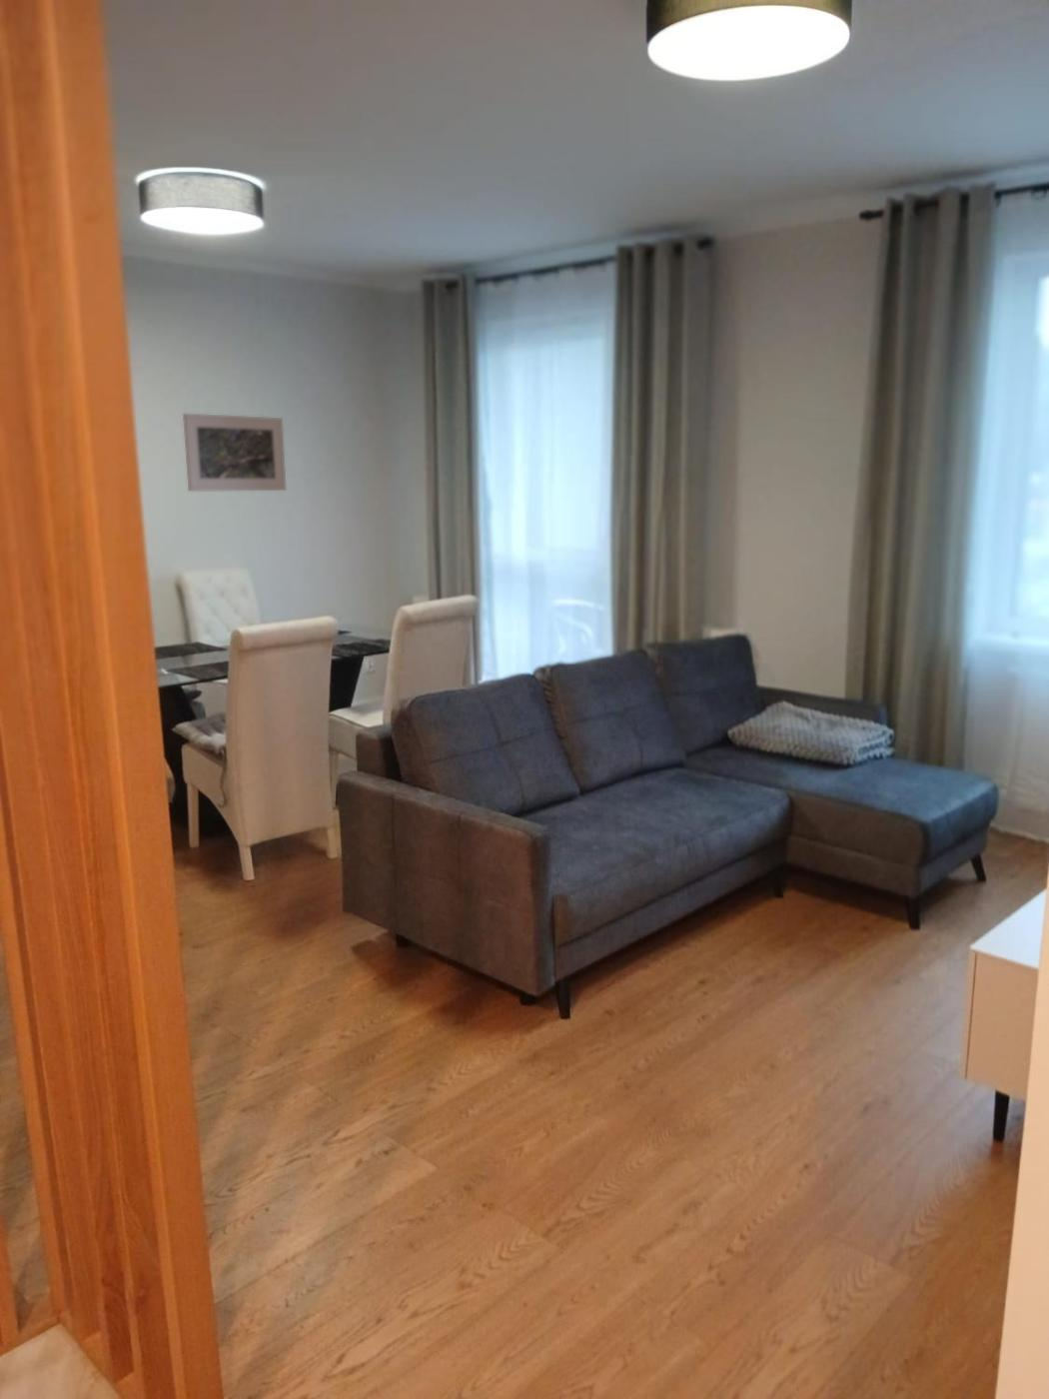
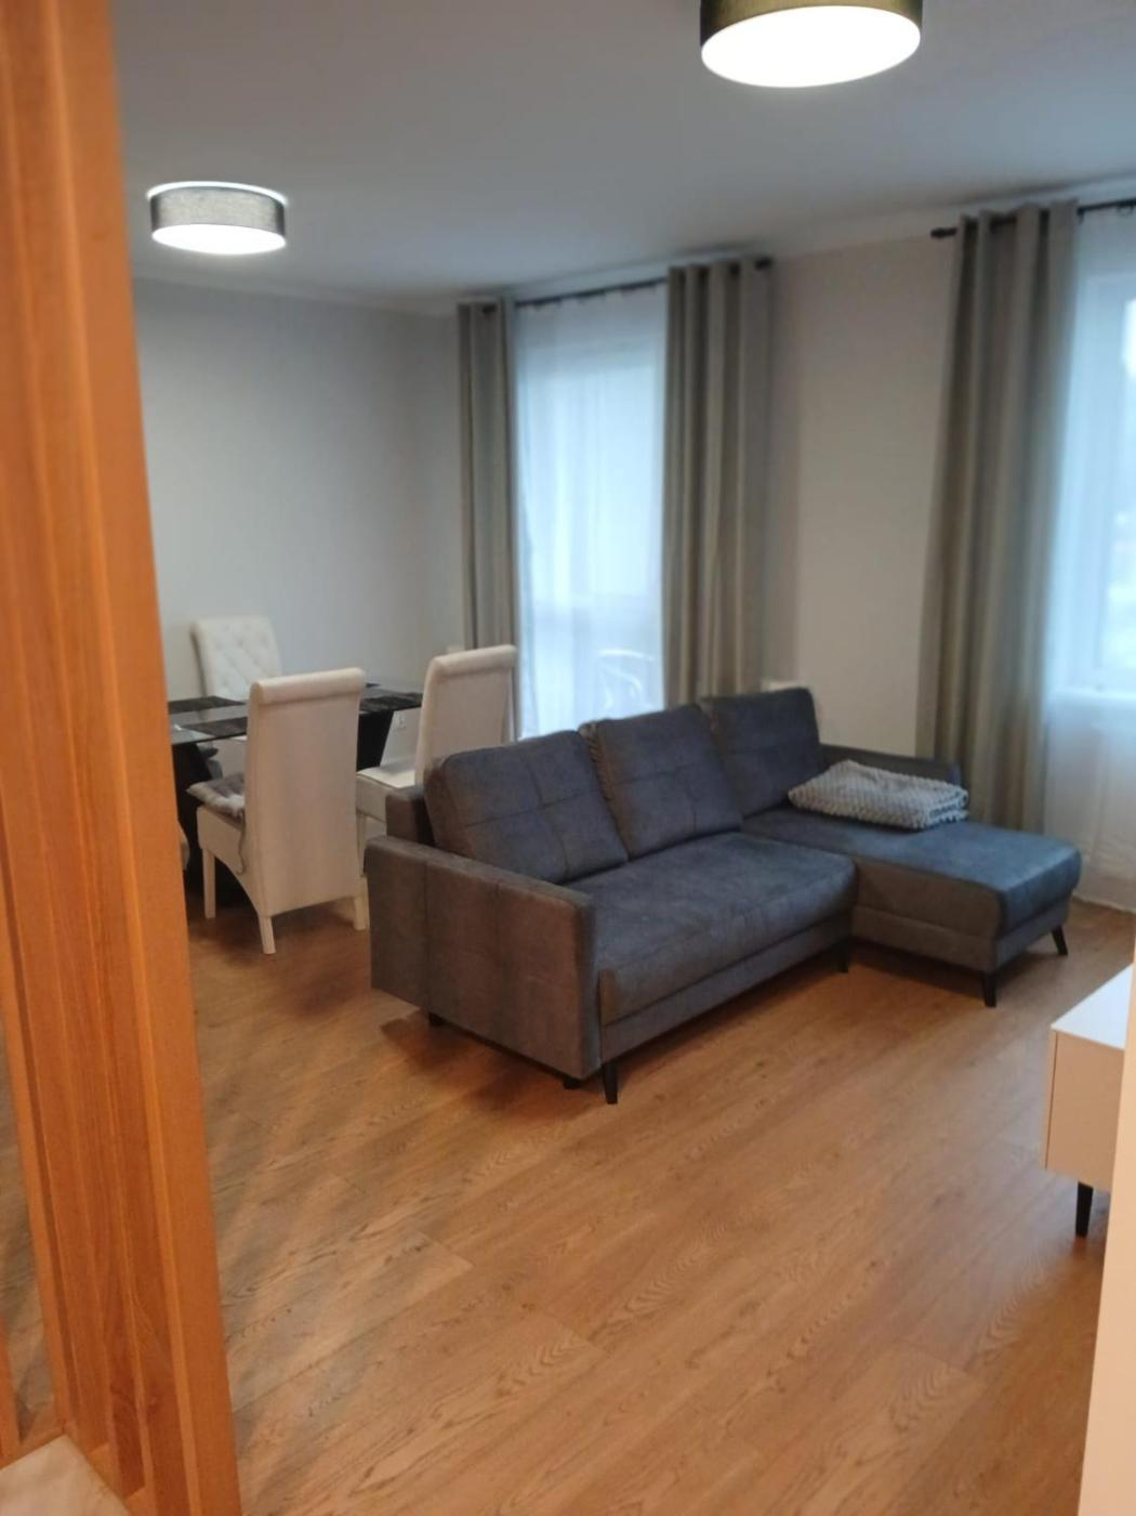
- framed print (236, 453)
